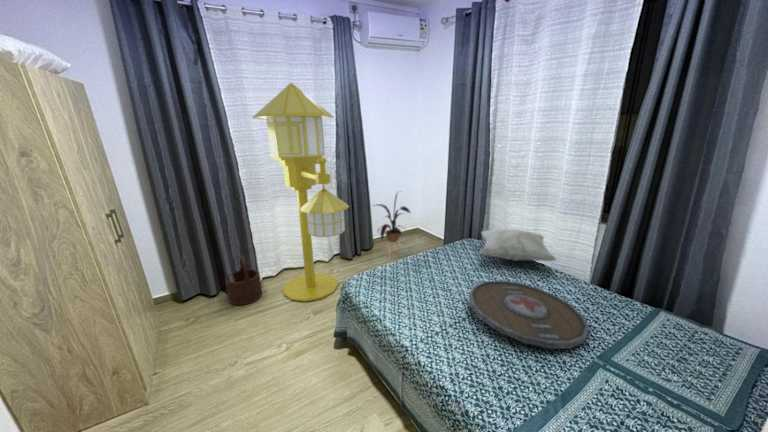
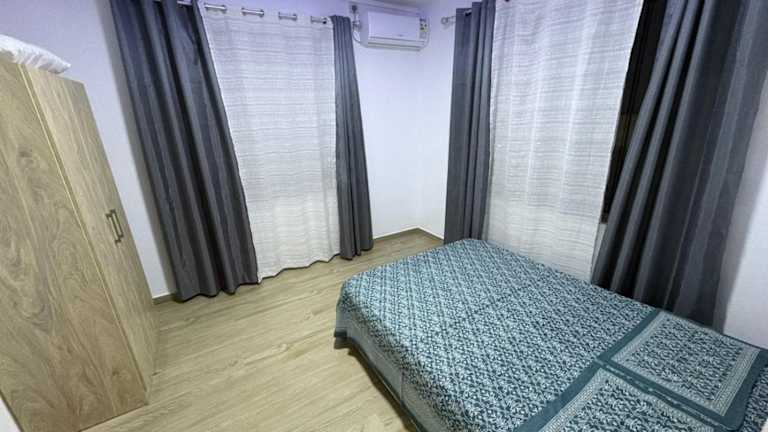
- wooden bucket (242, 277)
- floor lamp (307, 197)
- serving tray (524, 308)
- house plant (390, 226)
- decorative pillow (513, 244)
